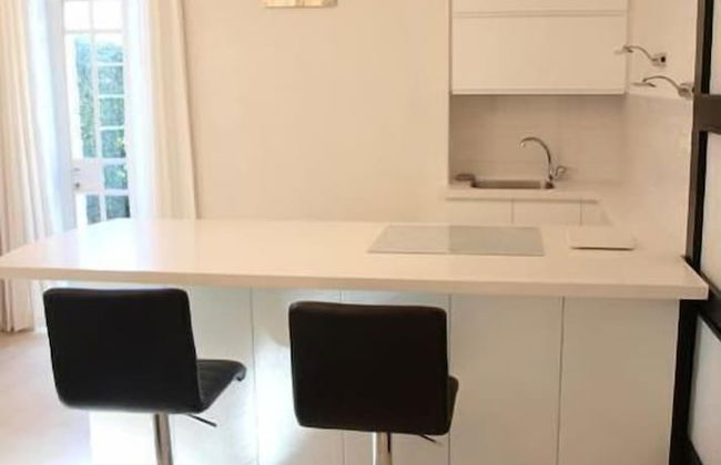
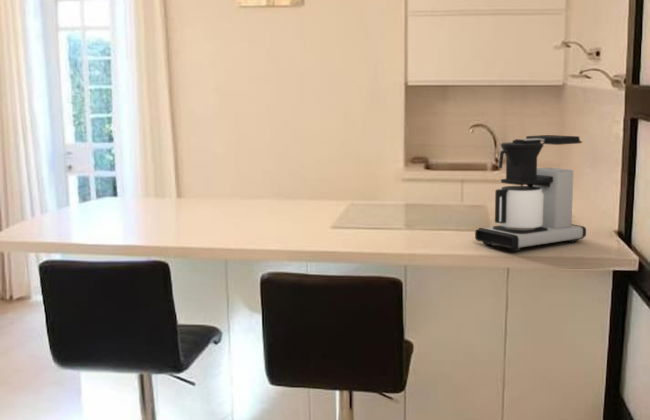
+ coffee maker (531, 190)
